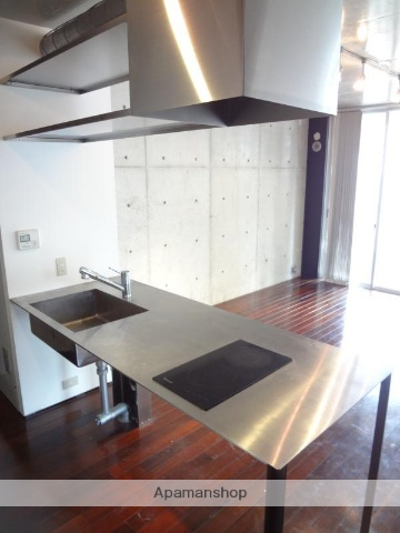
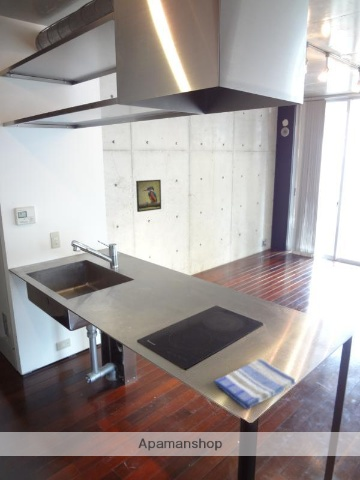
+ dish towel (254, 380)
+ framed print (149, 195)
